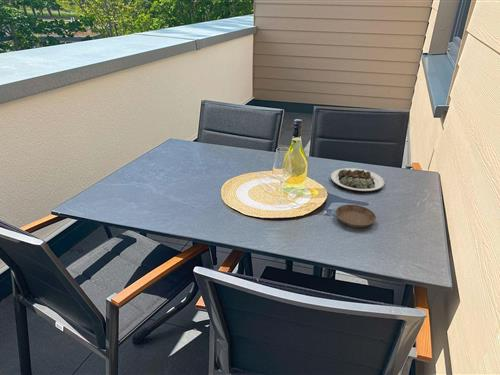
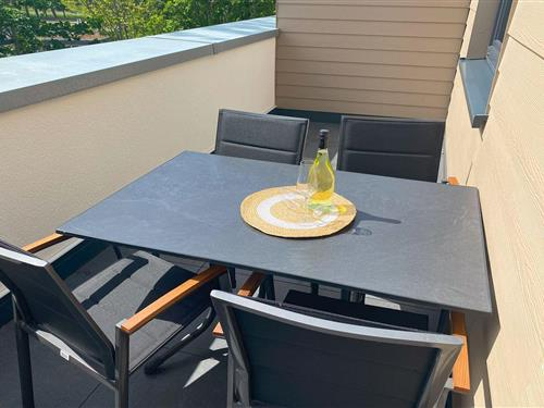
- saucer (355, 217)
- plate (357, 178)
